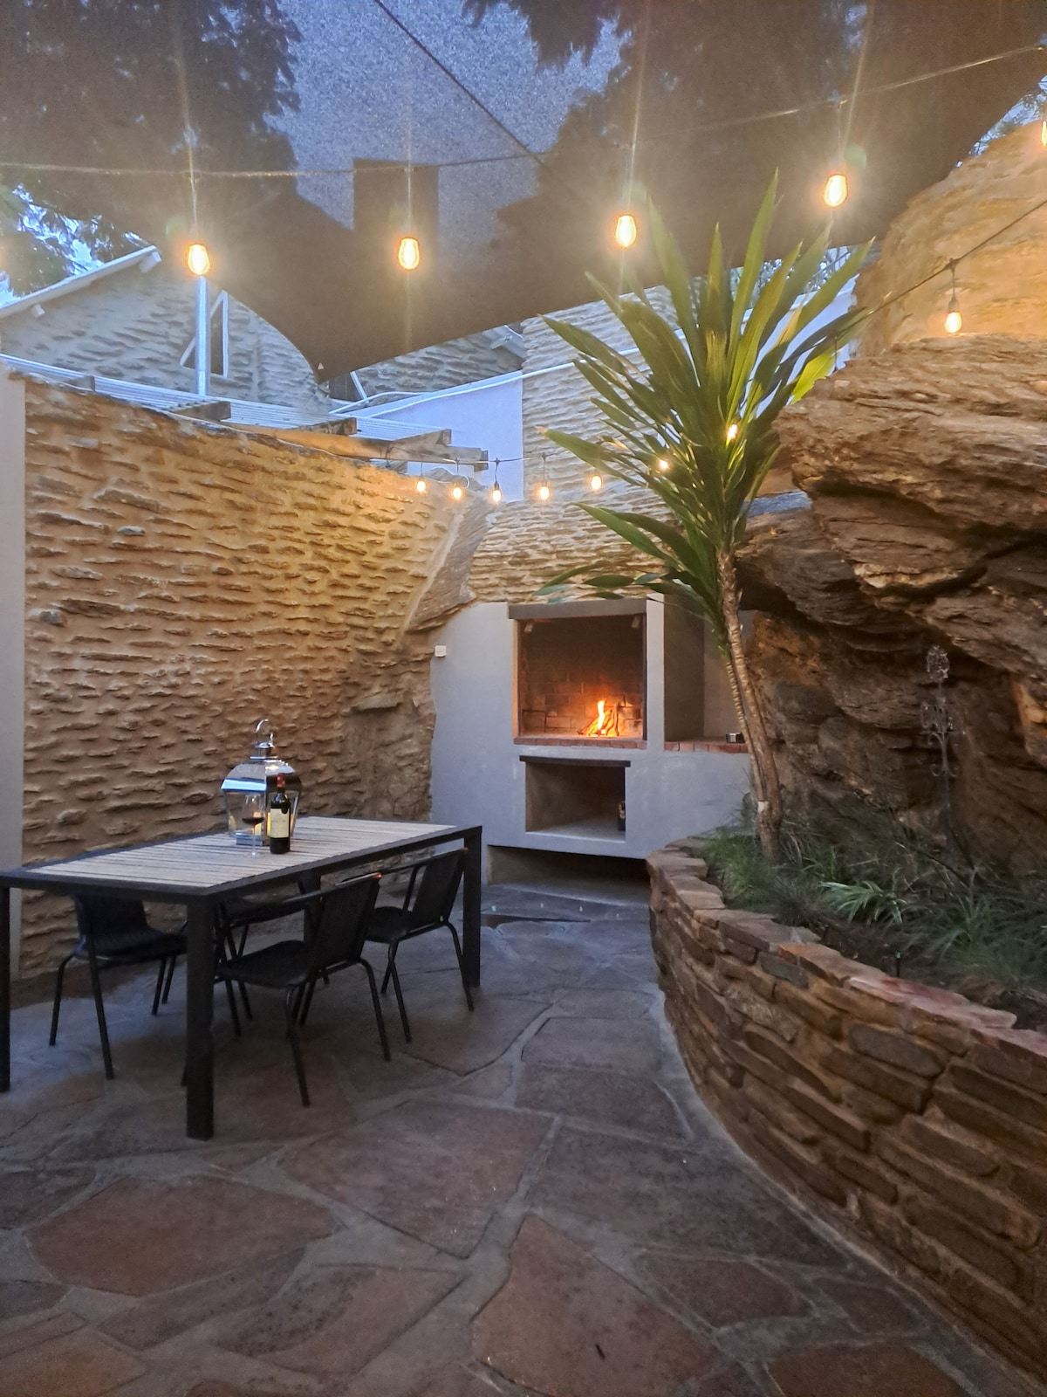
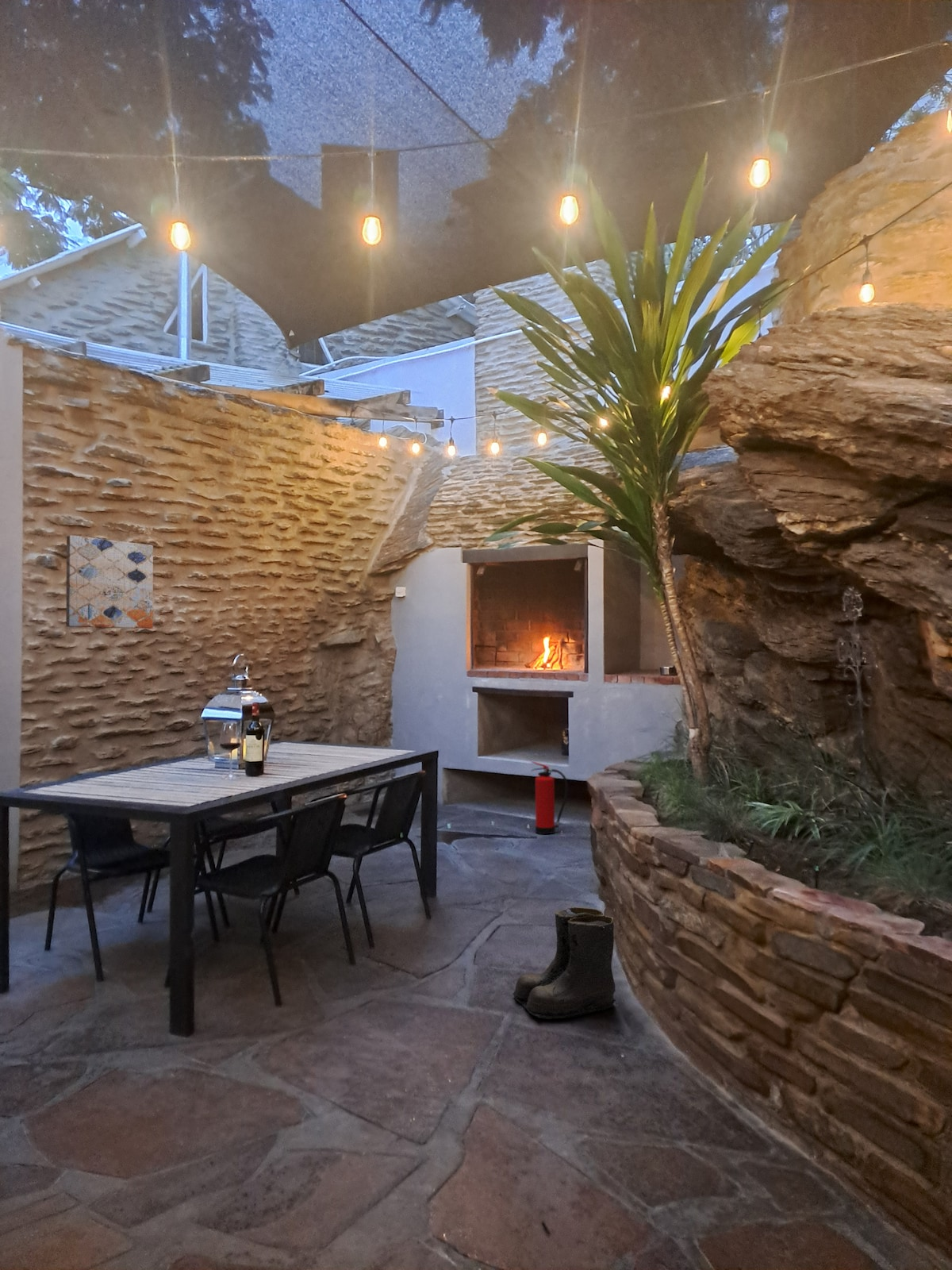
+ boots (564, 959)
+ wall art (111, 583)
+ fire extinguisher (550, 797)
